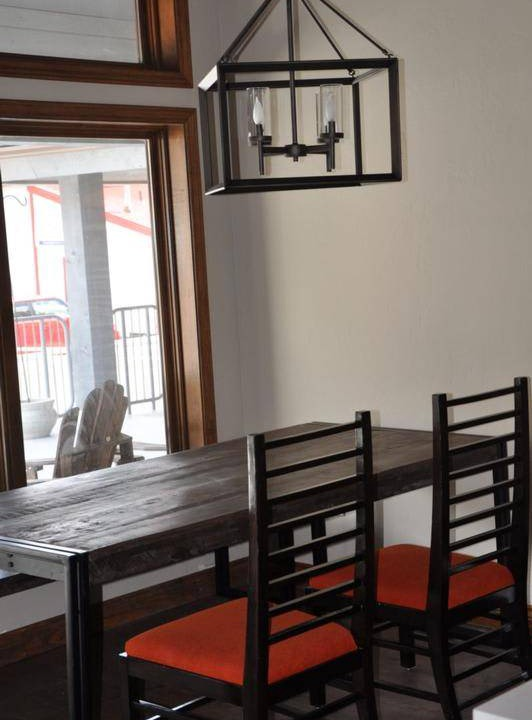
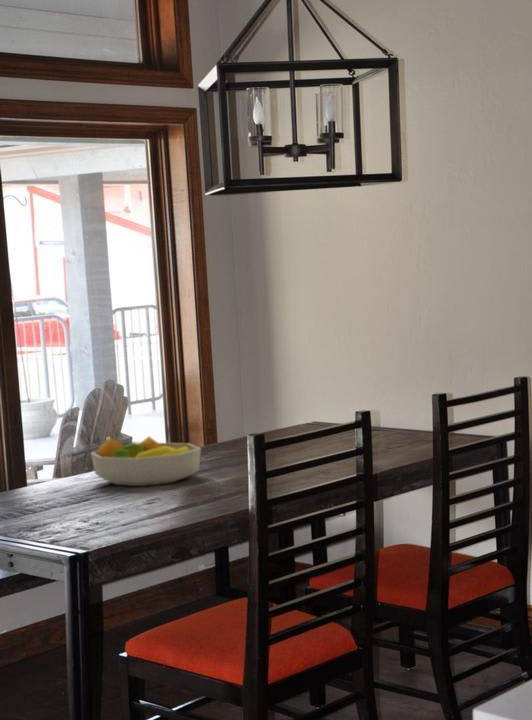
+ fruit bowl (146, 458)
